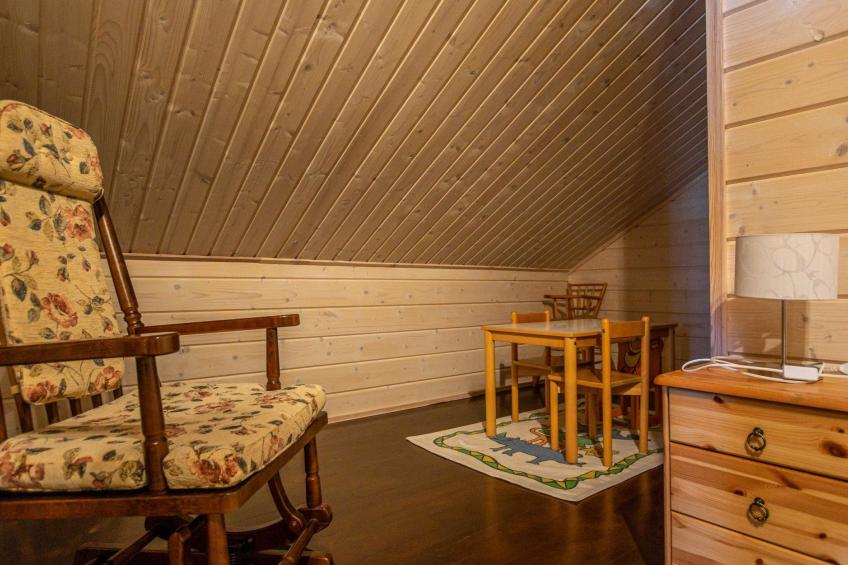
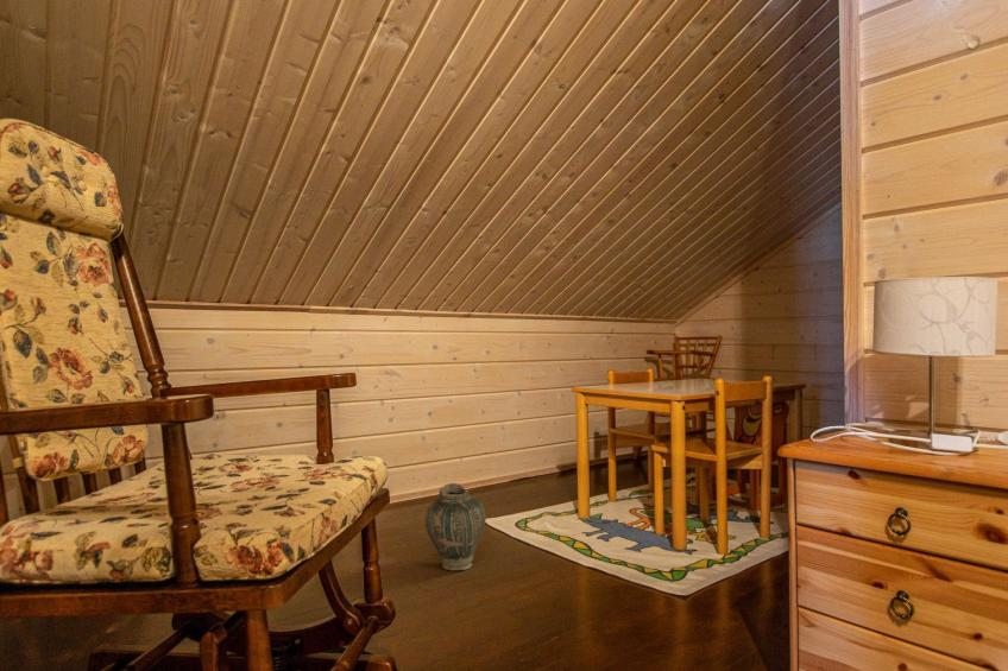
+ vase (455, 526)
